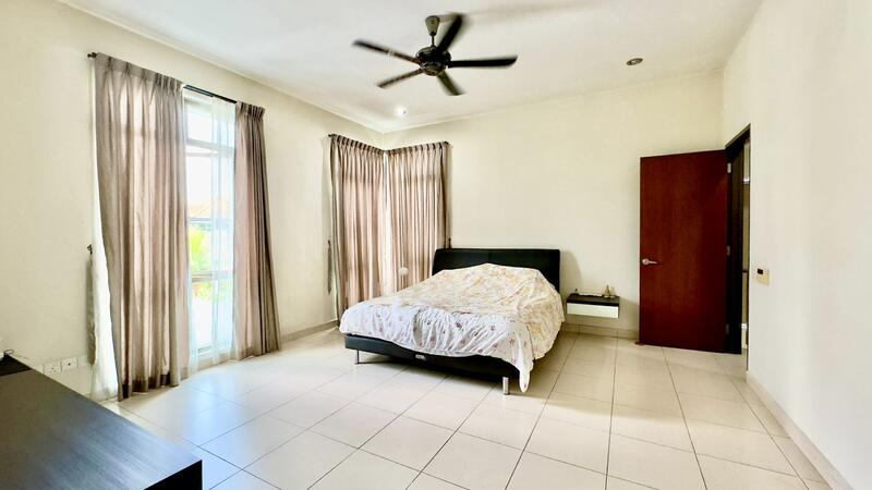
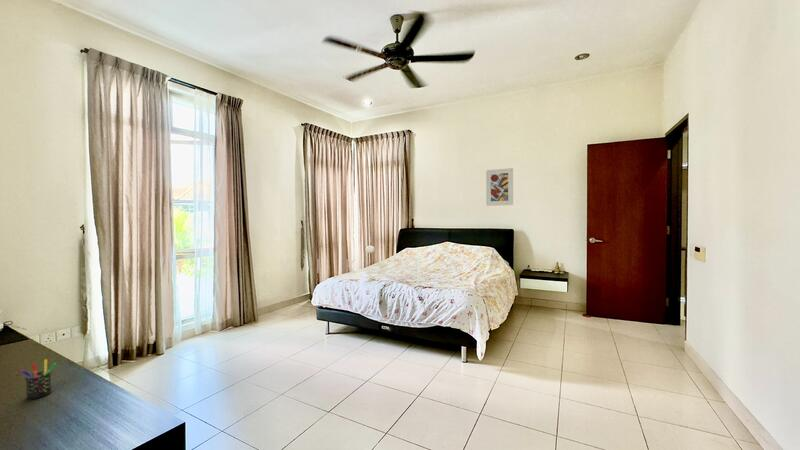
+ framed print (499, 187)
+ pen holder (40, 377)
